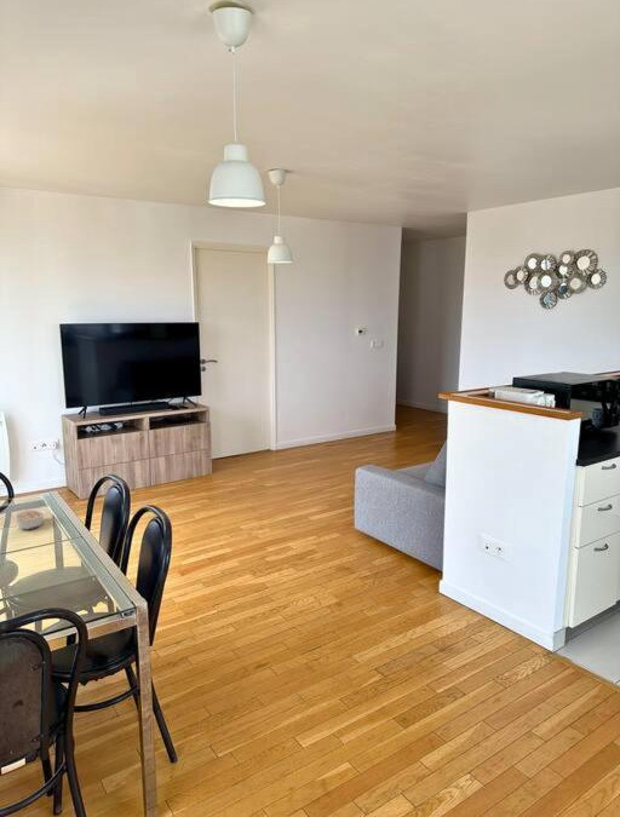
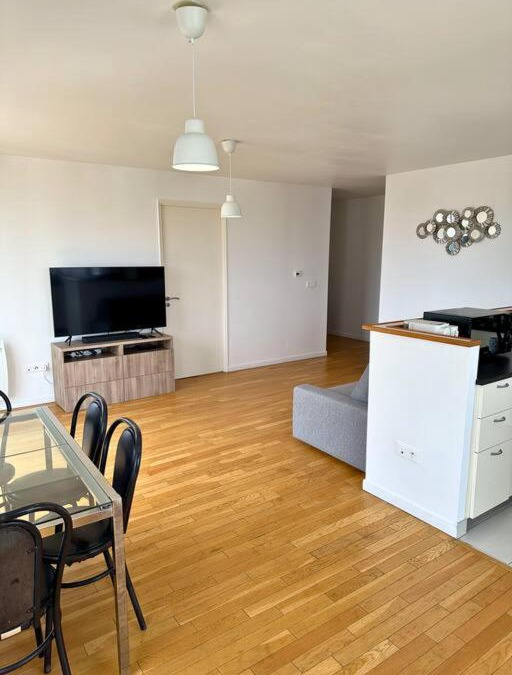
- legume (29, 518)
